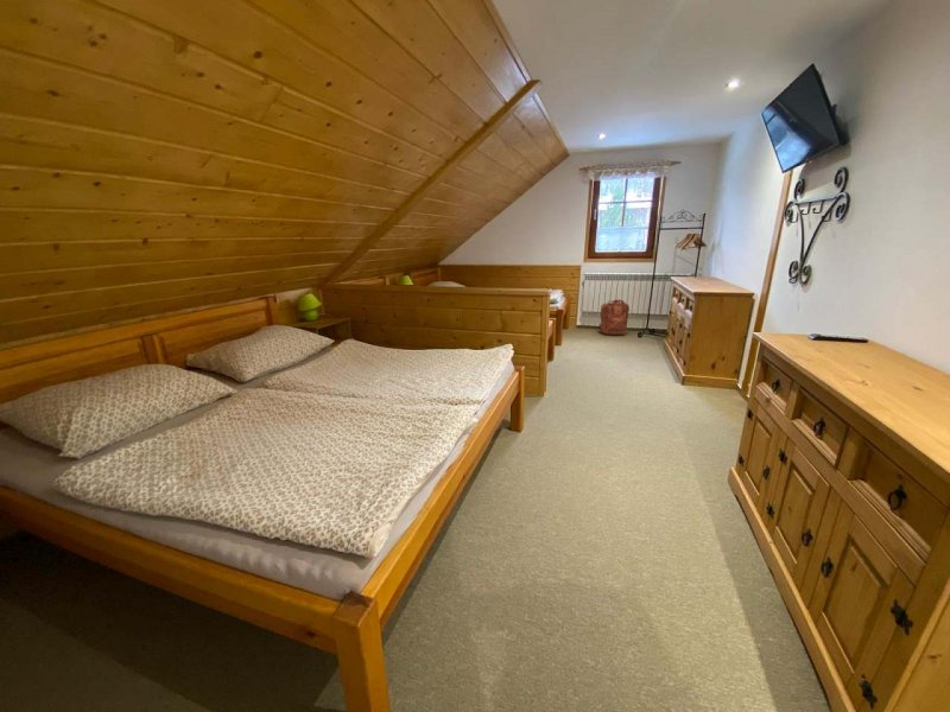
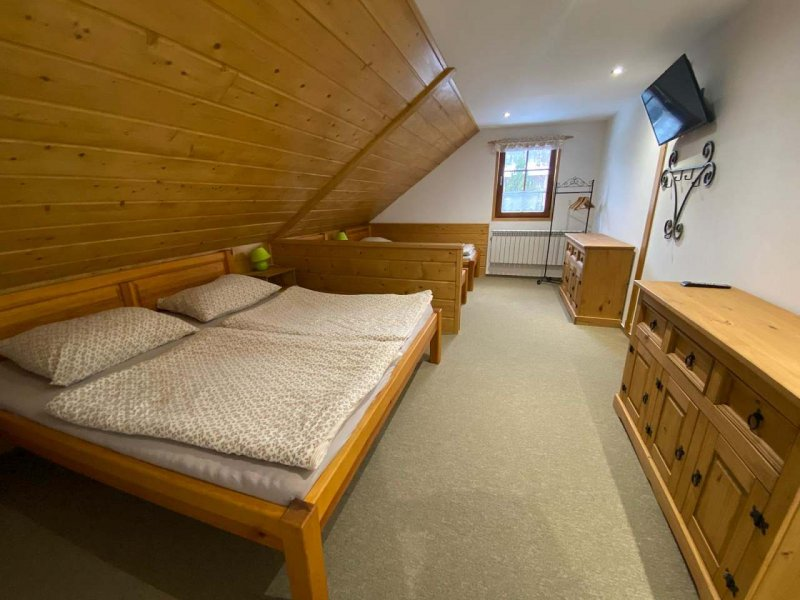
- backpack (613, 316)
